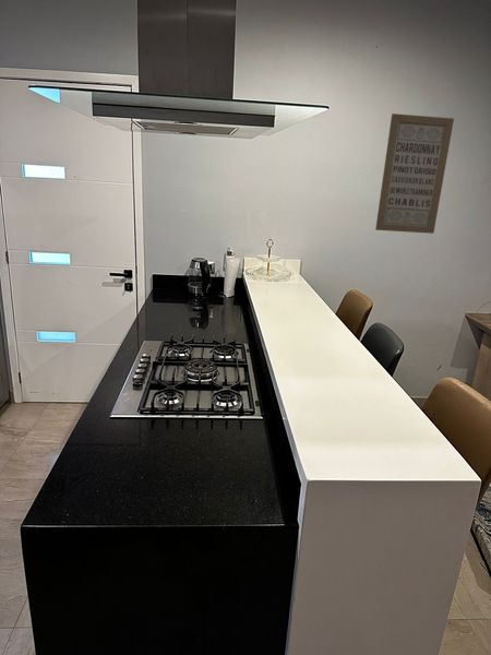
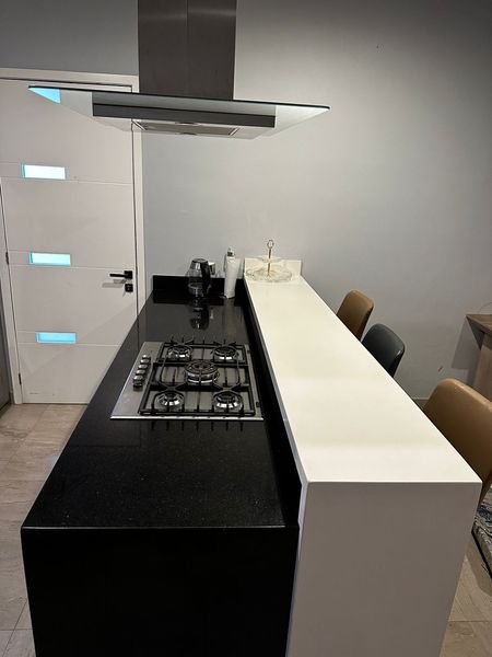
- wall art (414, 176)
